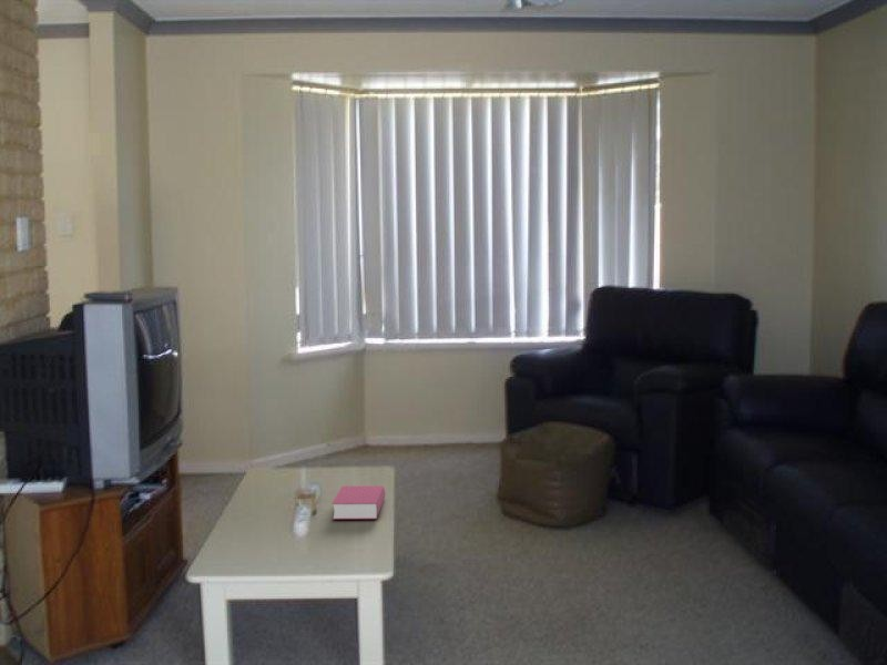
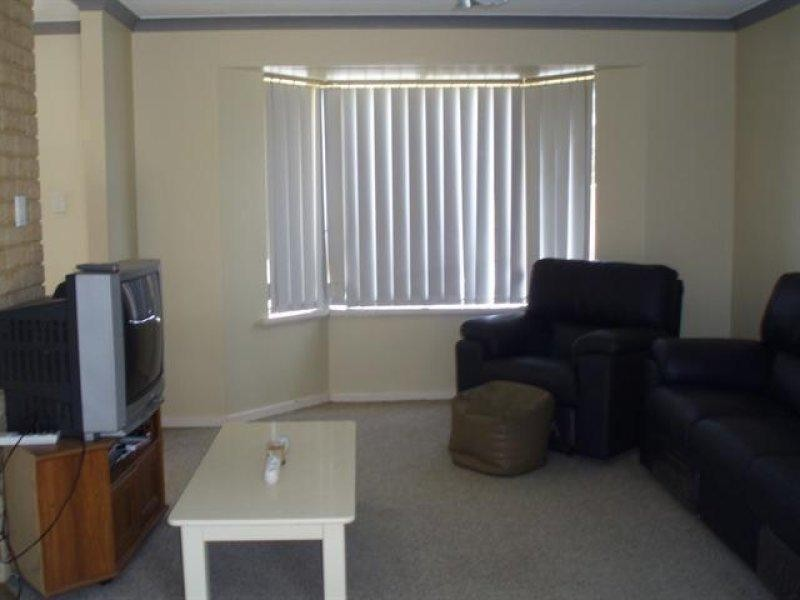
- book (359, 501)
